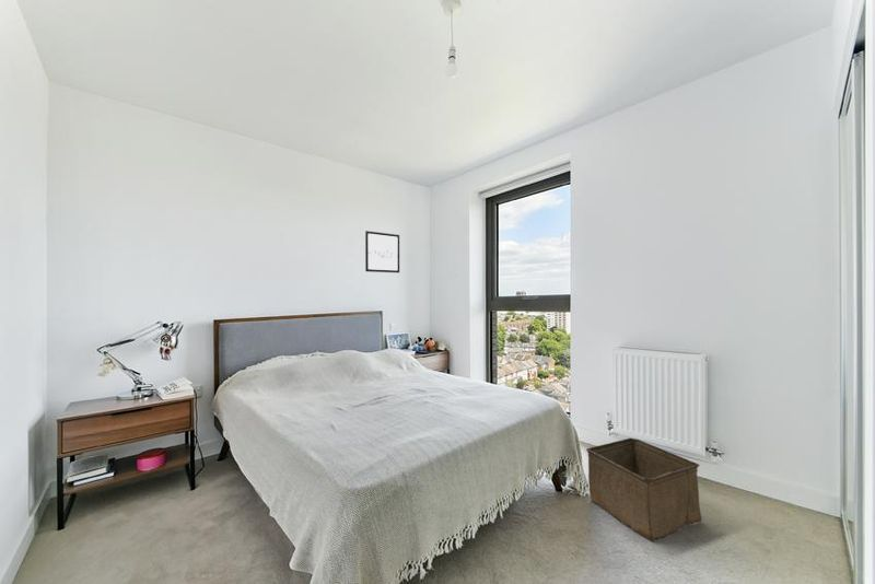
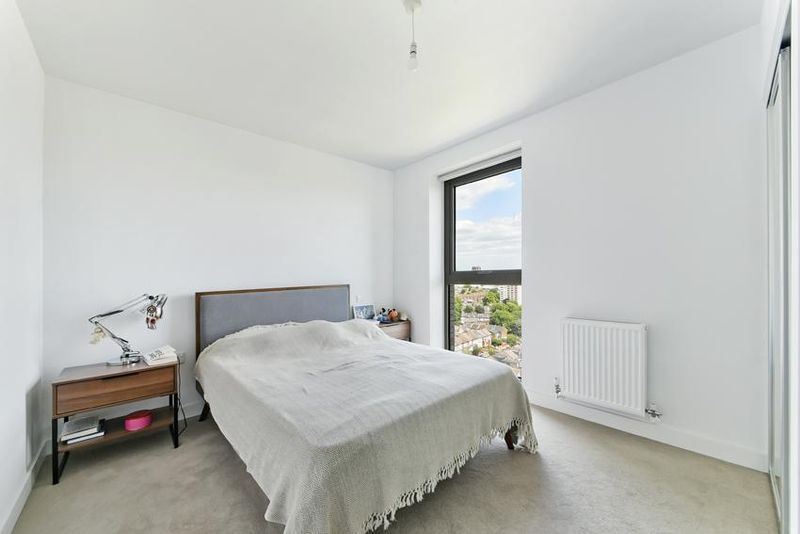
- storage bin (641, 482)
- wall art (383, 253)
